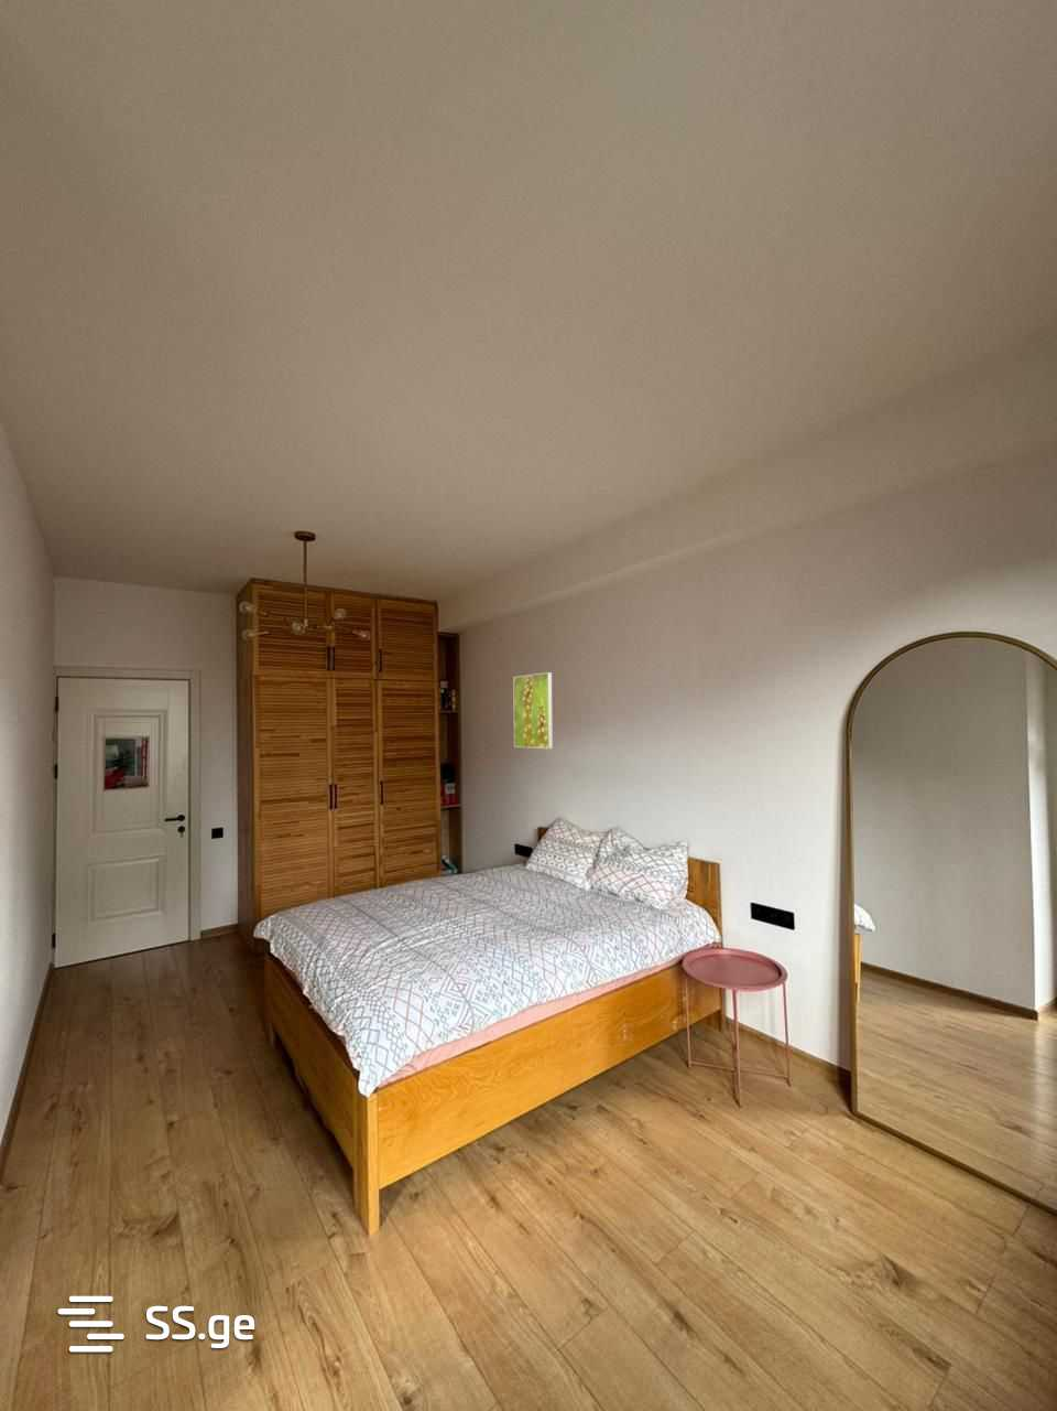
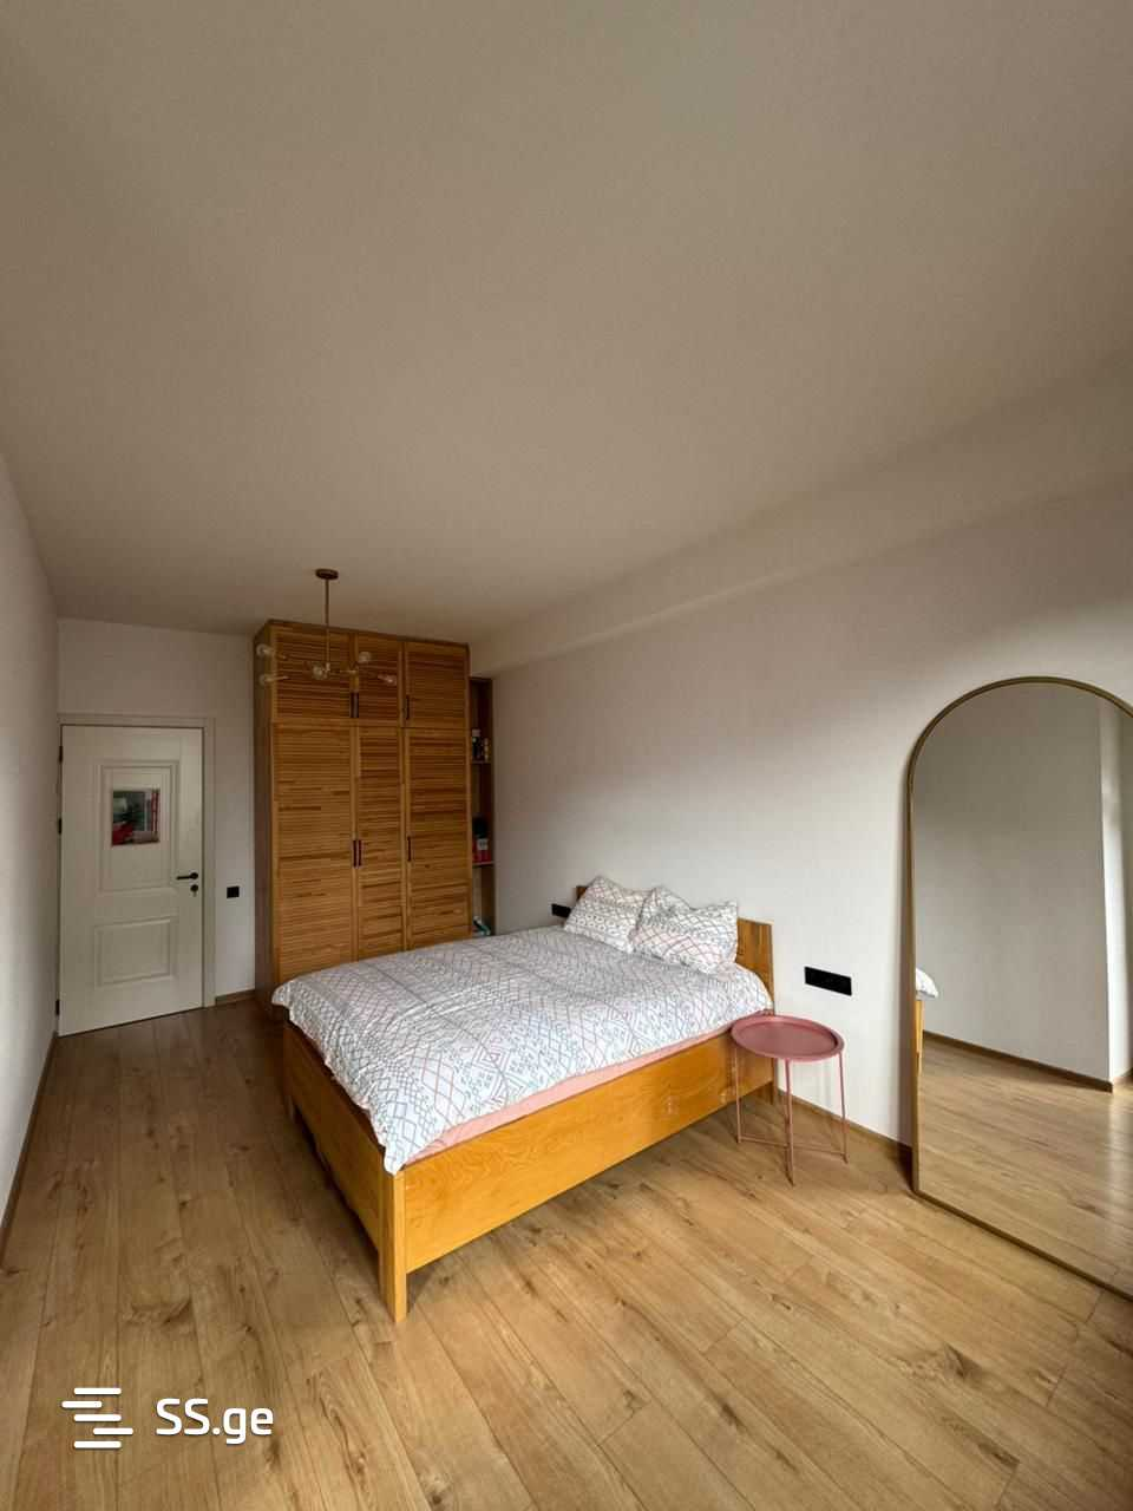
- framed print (532, 711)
